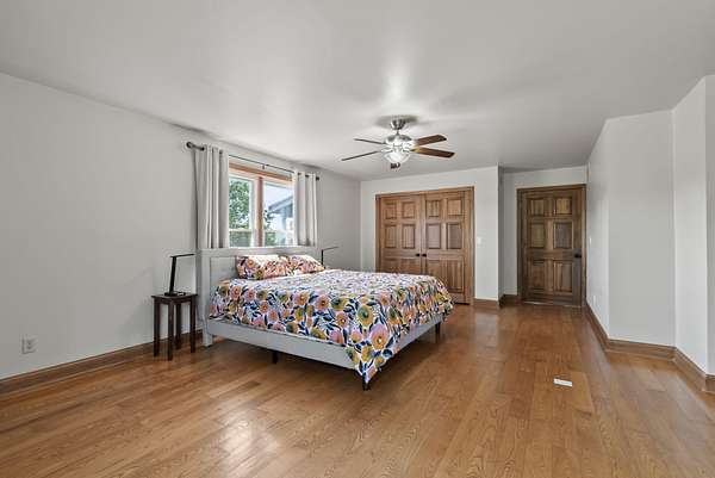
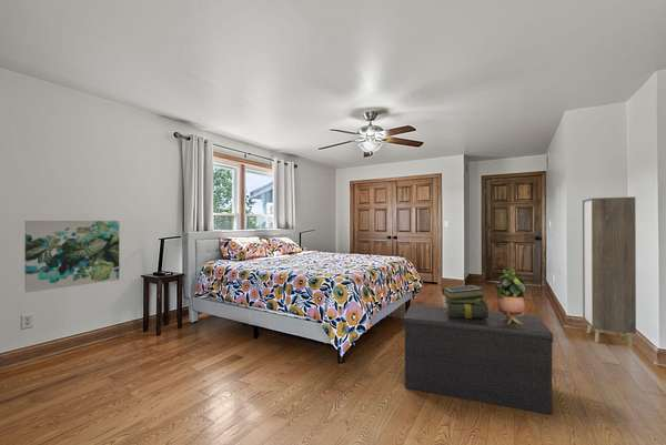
+ cabinet (608, 269)
+ potted plant (511, 294)
+ wall art (77, 252)
+ stack of books (463, 301)
+ bench (471, 351)
